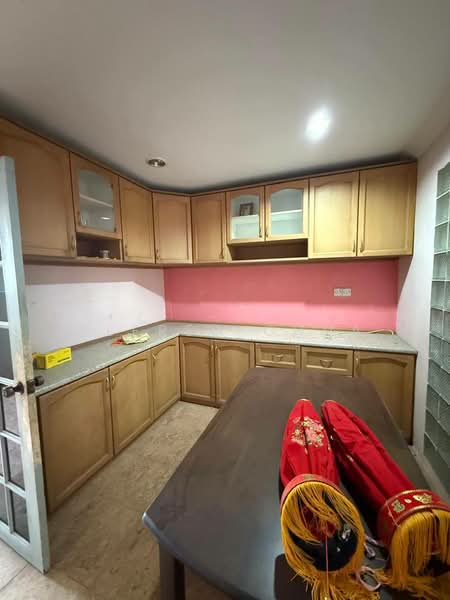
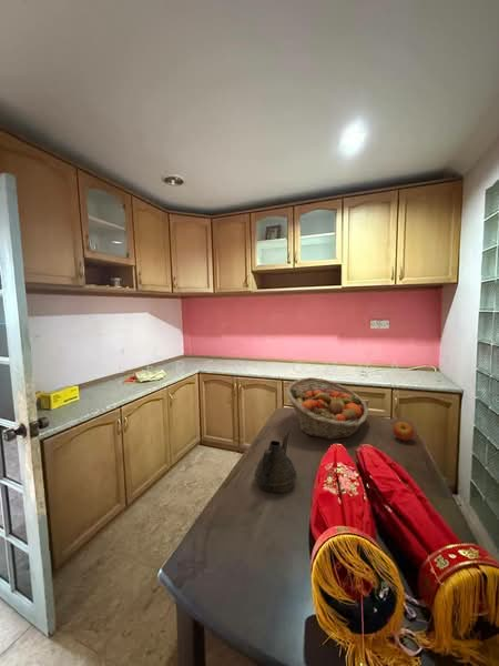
+ teapot (278, 457)
+ apple (403, 431)
+ fruit basket (326, 405)
